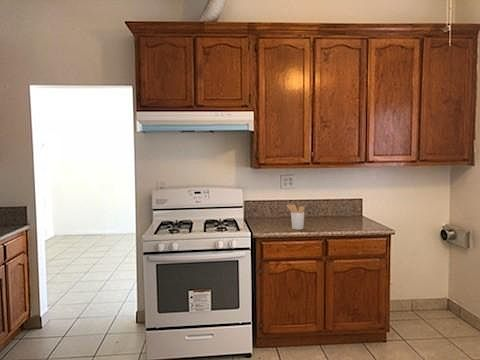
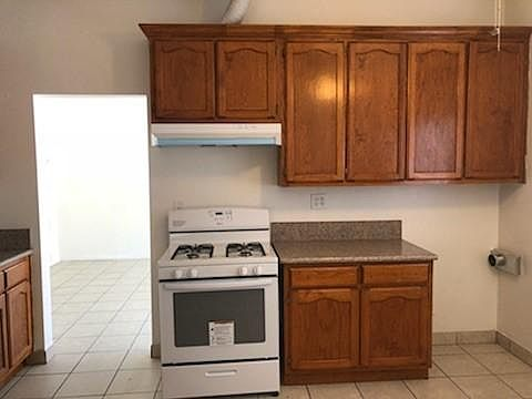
- utensil holder (295, 216)
